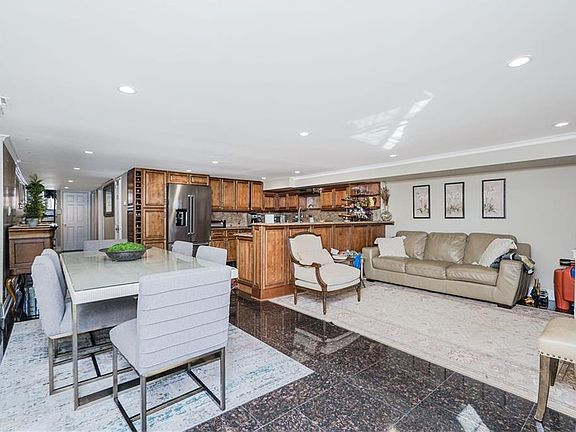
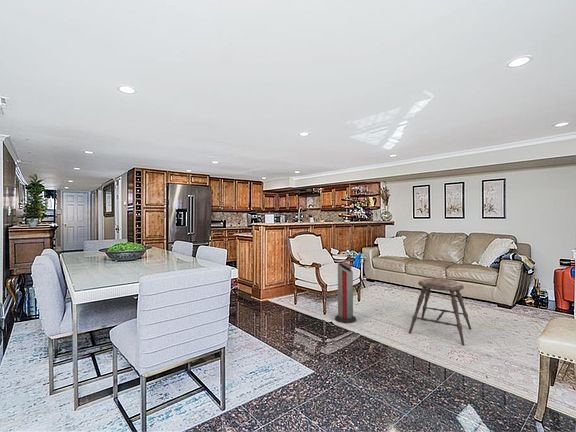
+ air purifier (345, 290)
+ stool (440, 309)
